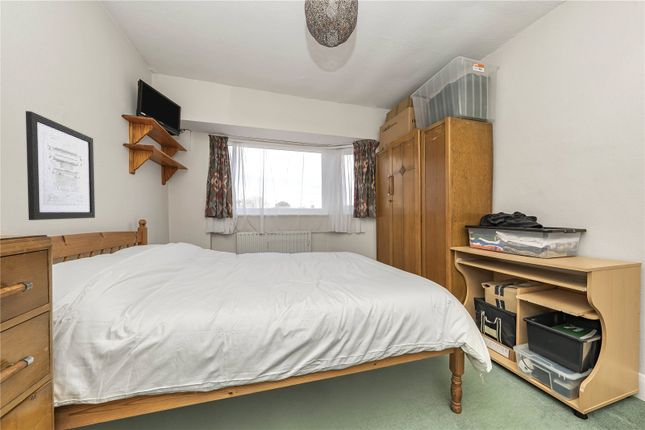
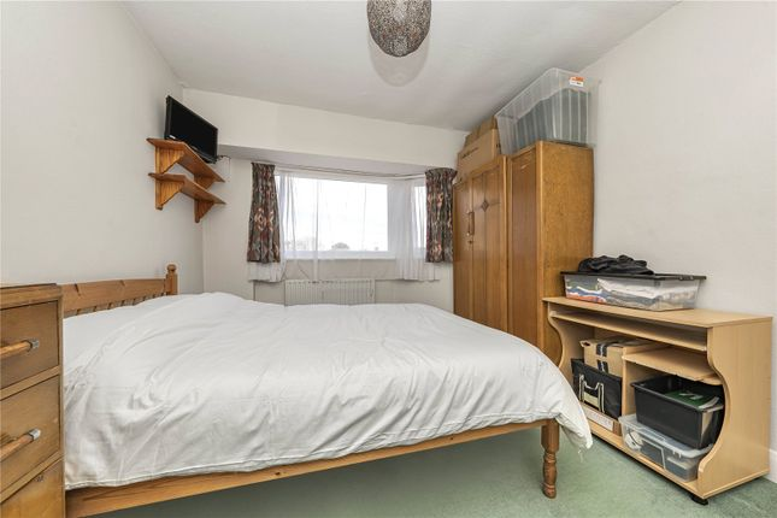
- wall art (65, 172)
